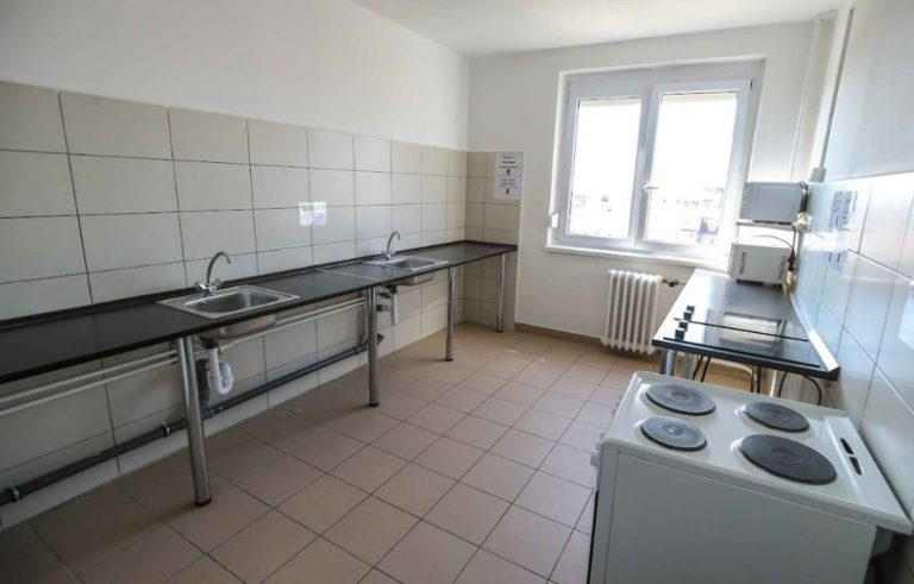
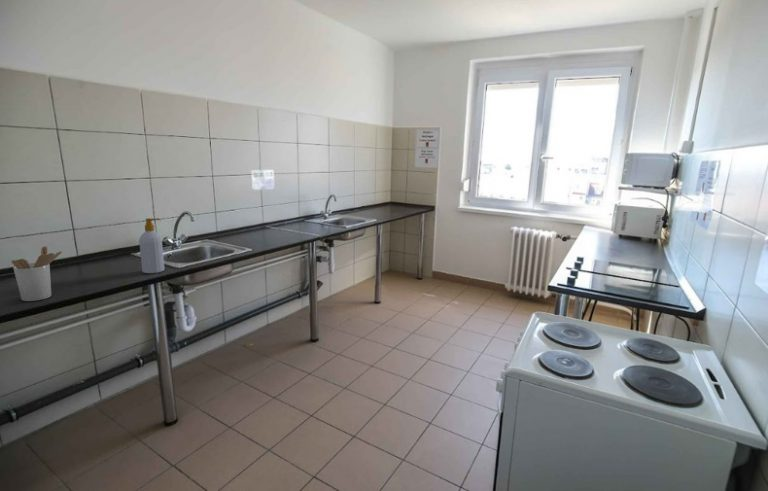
+ soap bottle (151, 245)
+ utensil holder (39, 273)
